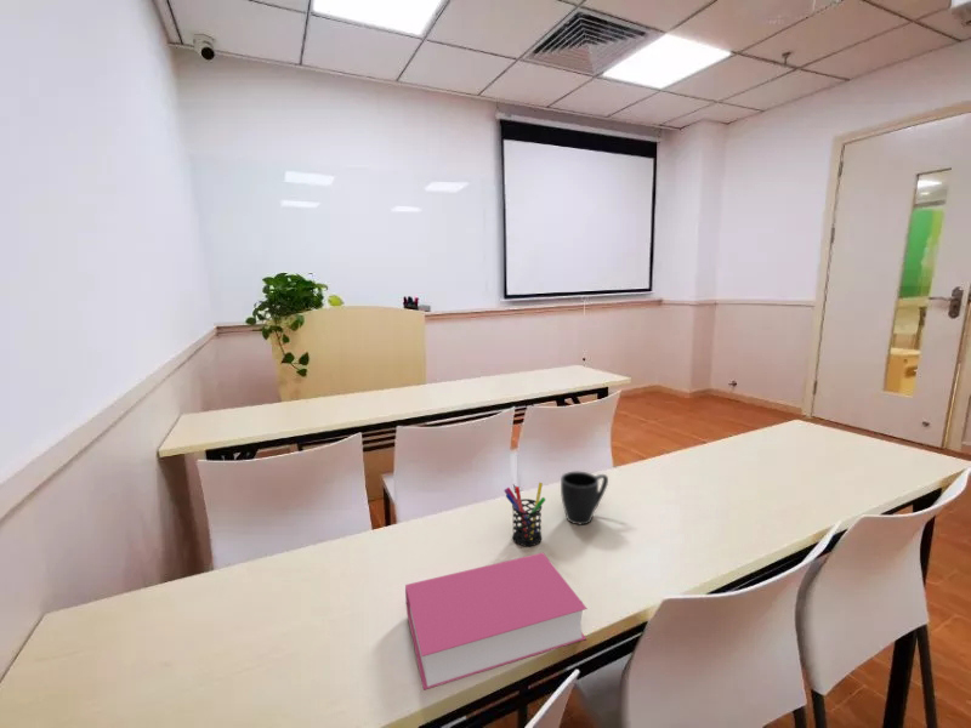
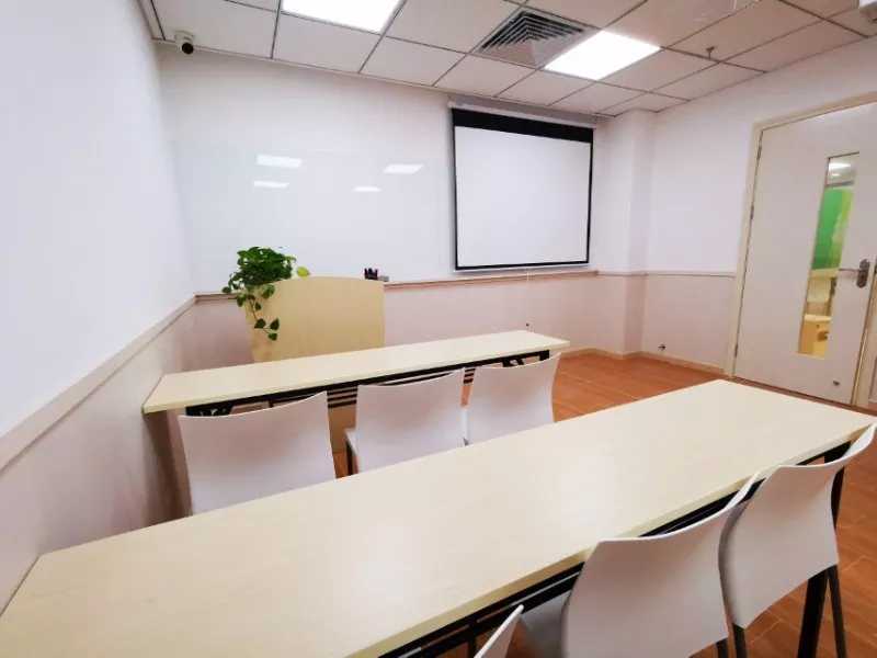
- pen holder (528, 512)
- book (492, 609)
- mug (585, 496)
